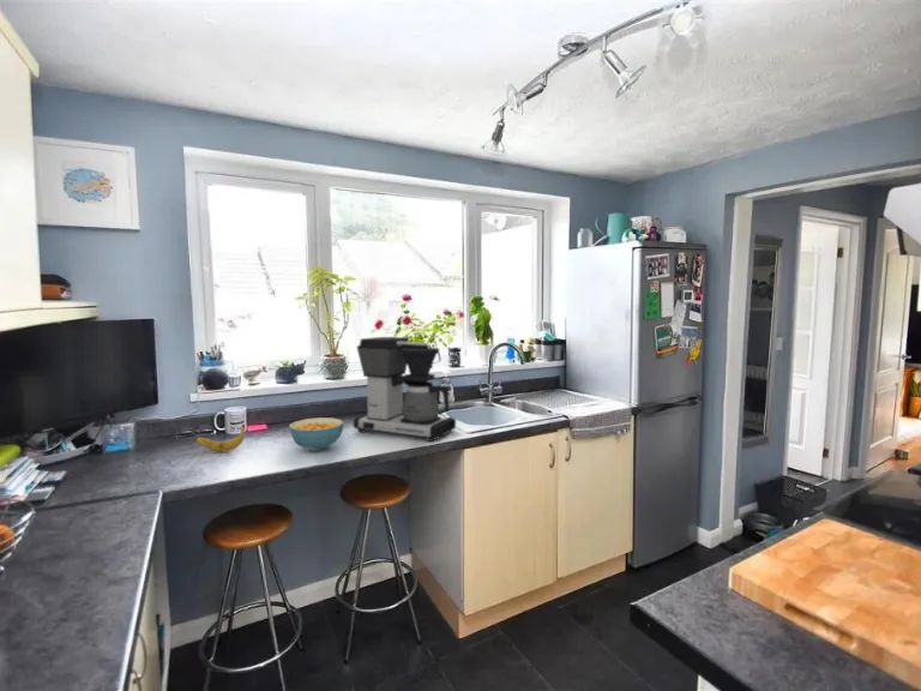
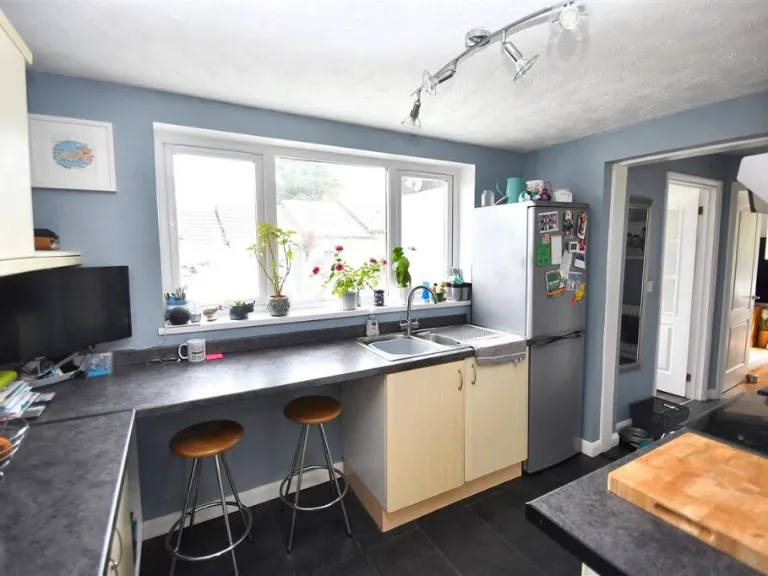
- coffee maker (405, 384)
- banana (221, 441)
- cereal bowl (317, 435)
